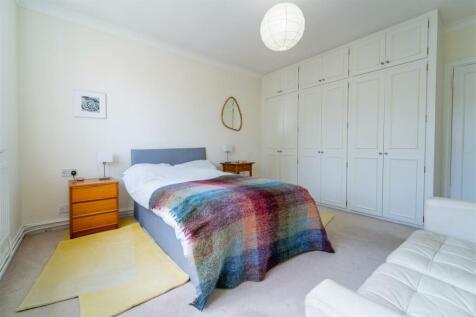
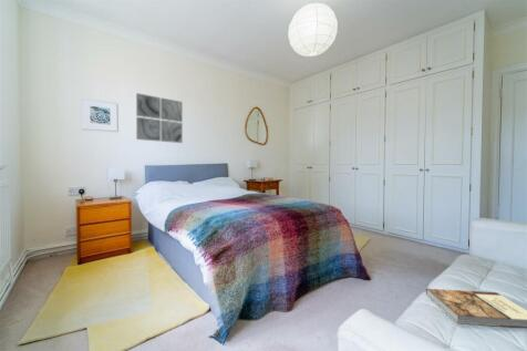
+ wall art (161, 118)
+ book (477, 306)
